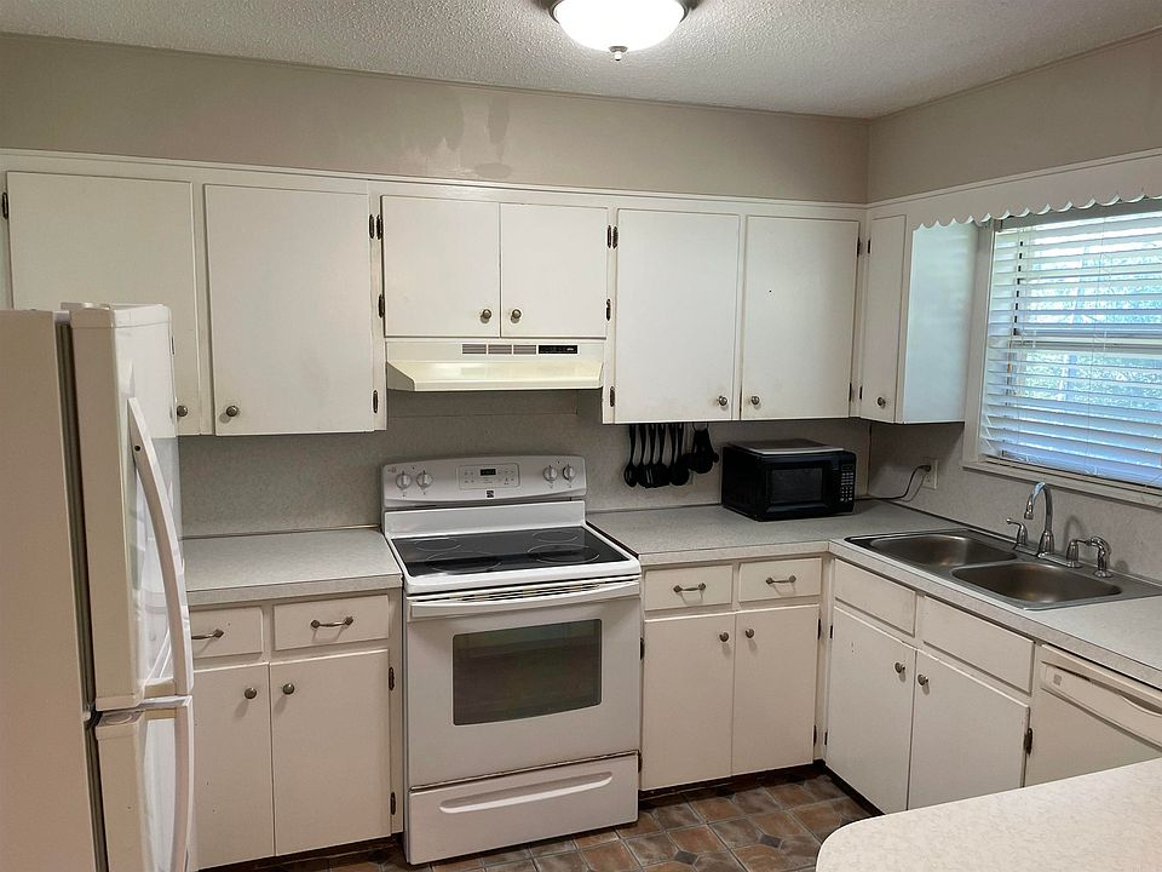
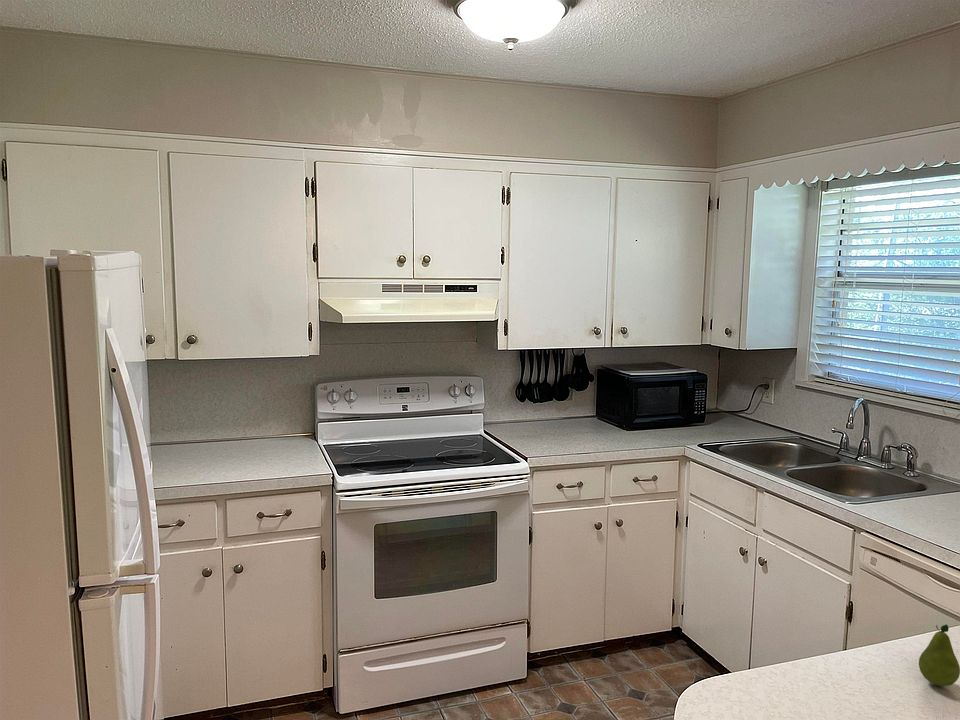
+ fruit (940, 653)
